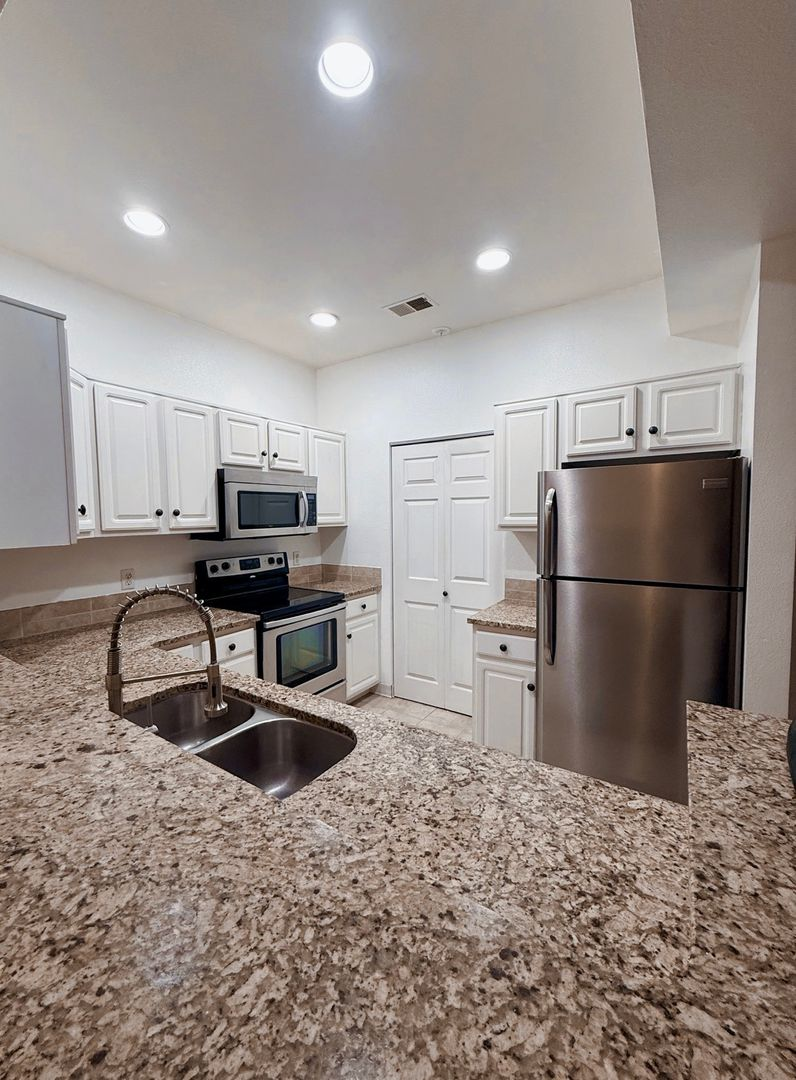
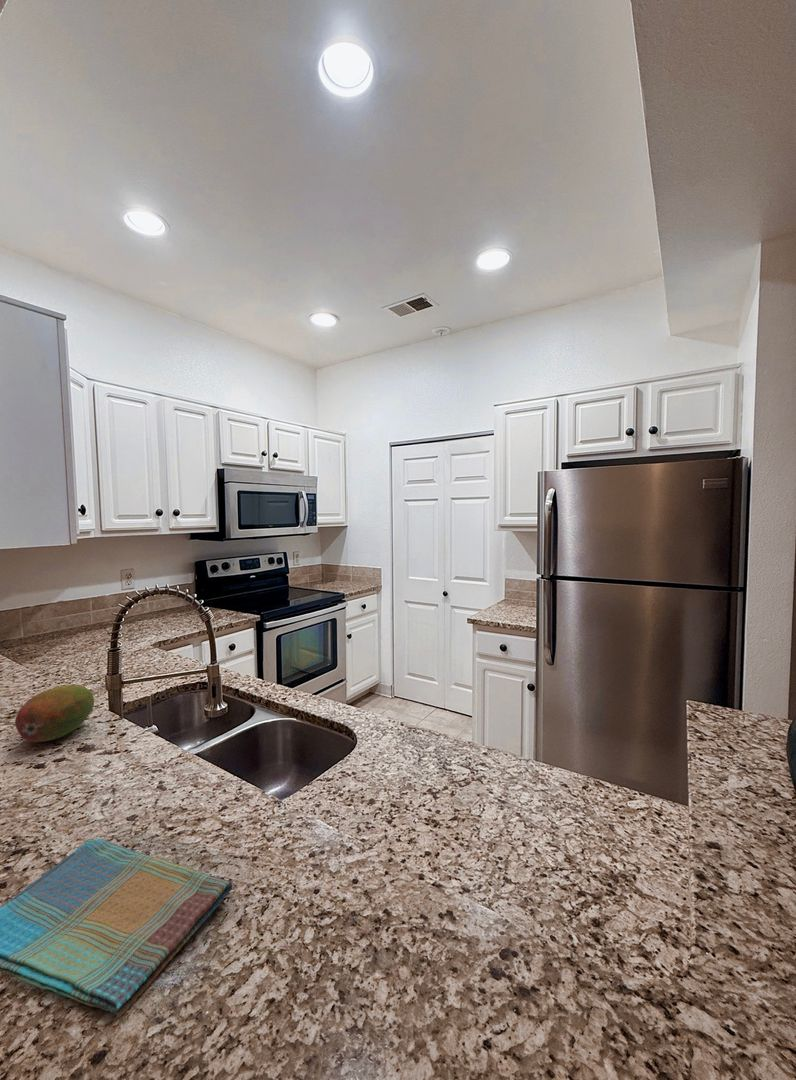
+ dish towel (103, 910)
+ fruit (57, 711)
